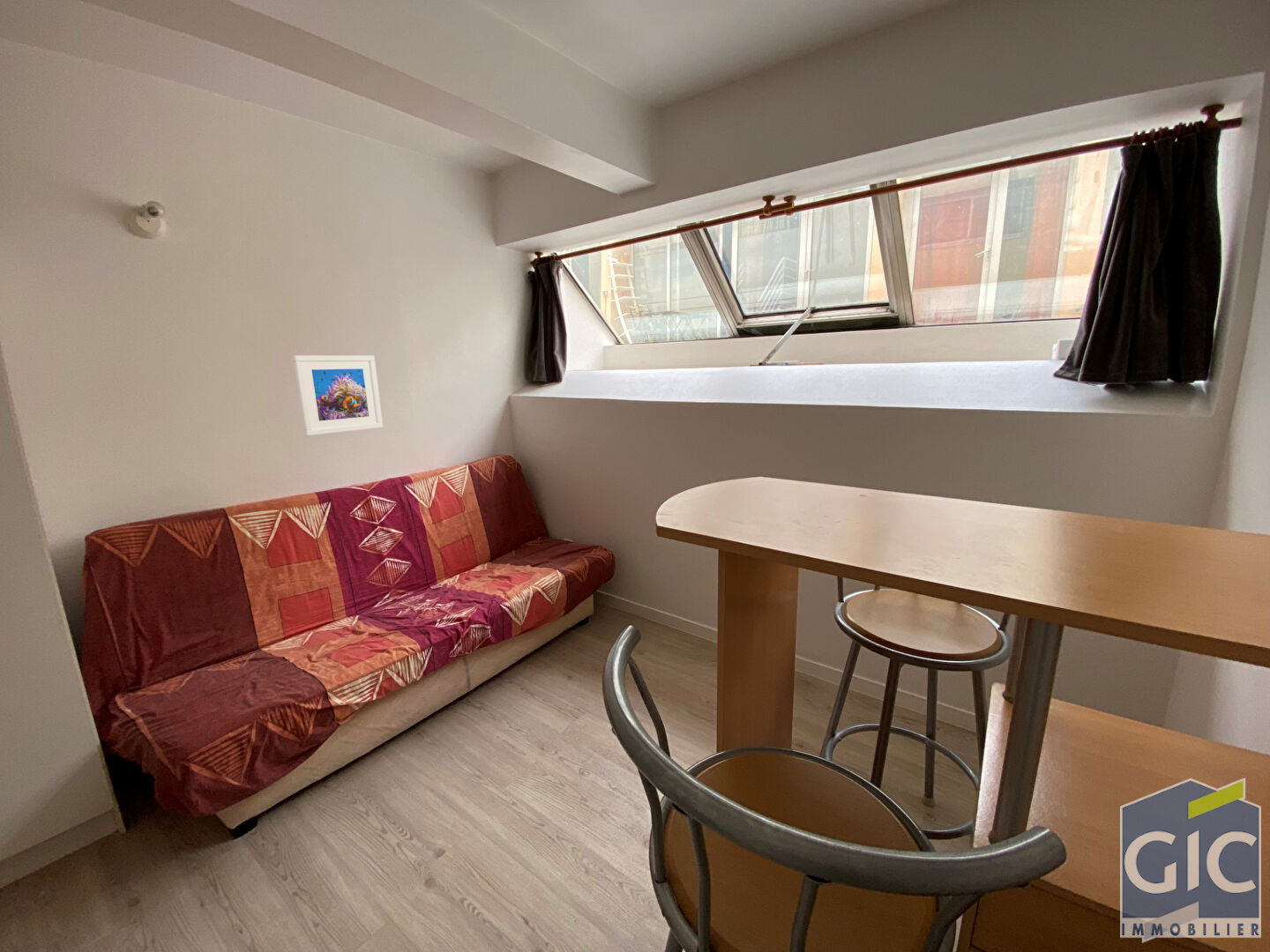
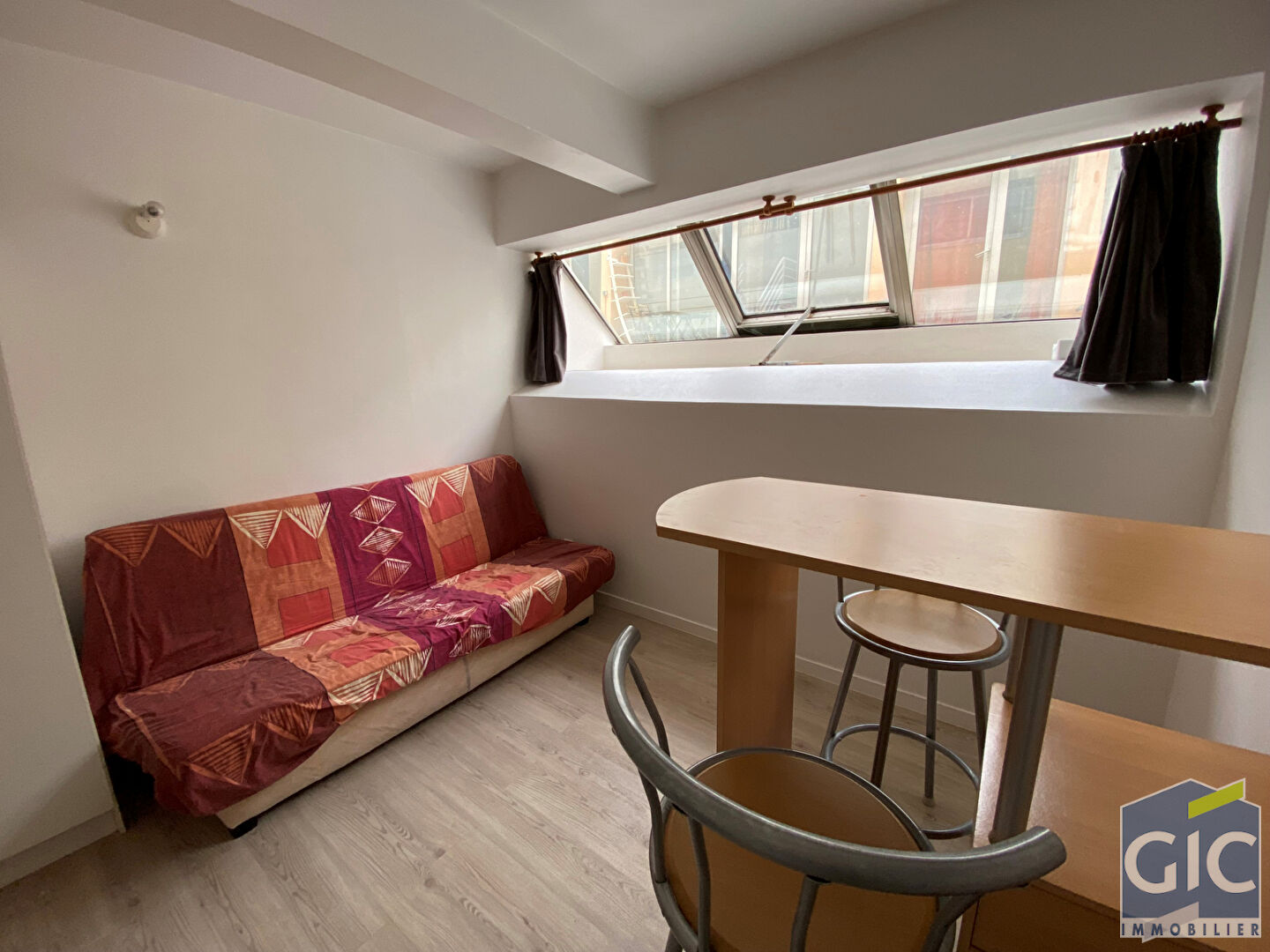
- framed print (340, 394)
